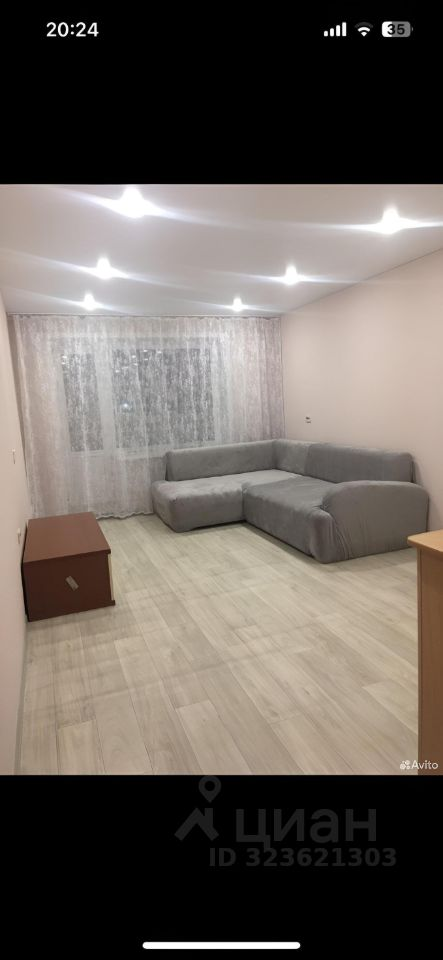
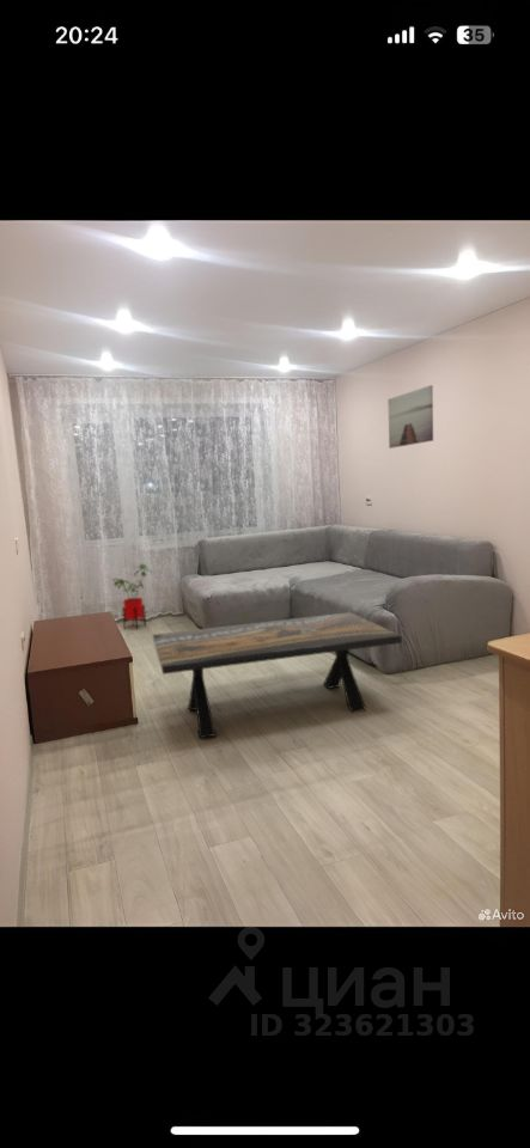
+ coffee table (272, 659)
+ house plant (135, 596)
+ wall art (409, 419)
